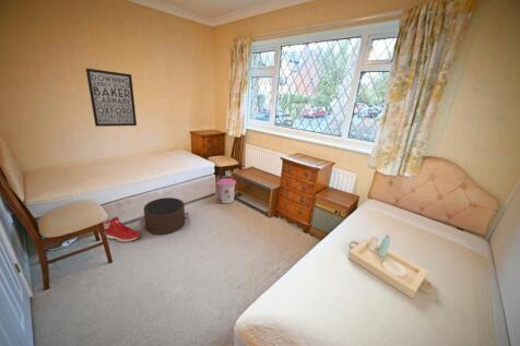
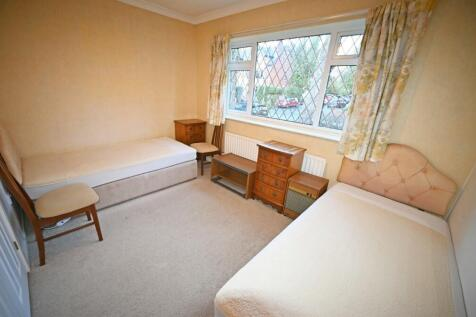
- sneaker (121, 228)
- trash can (226, 190)
- wall art (114, 99)
- pouf (164, 216)
- serving tray (388, 255)
